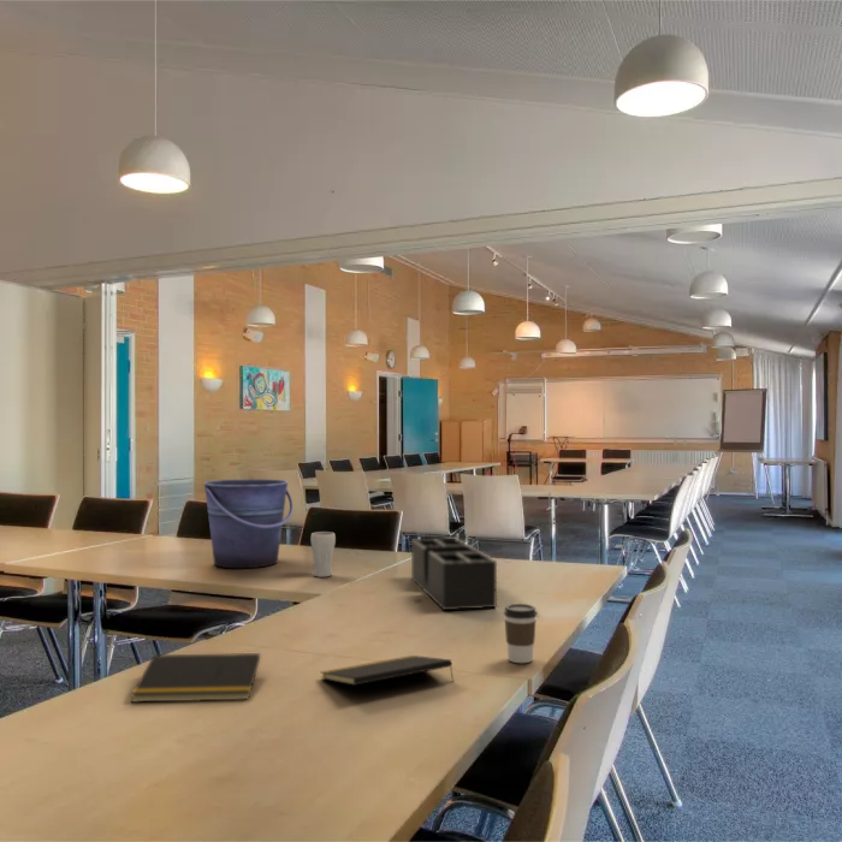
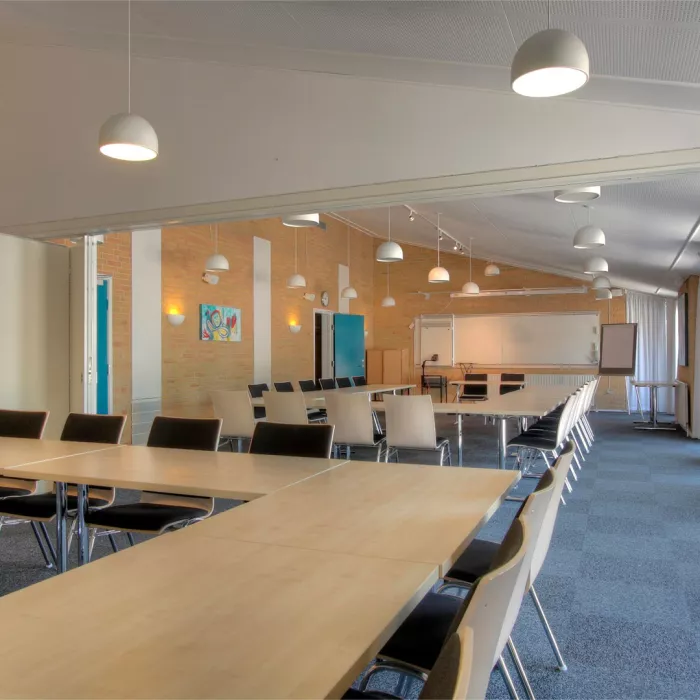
- coffee cup (520, 633)
- bucket (248, 522)
- drinking glass (322, 555)
- notepad (385, 669)
- desk organizer (450, 570)
- notepad (198, 676)
